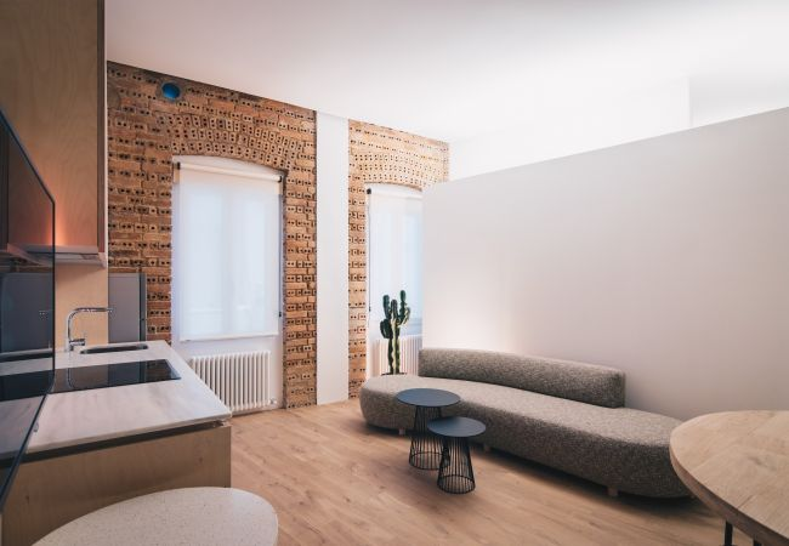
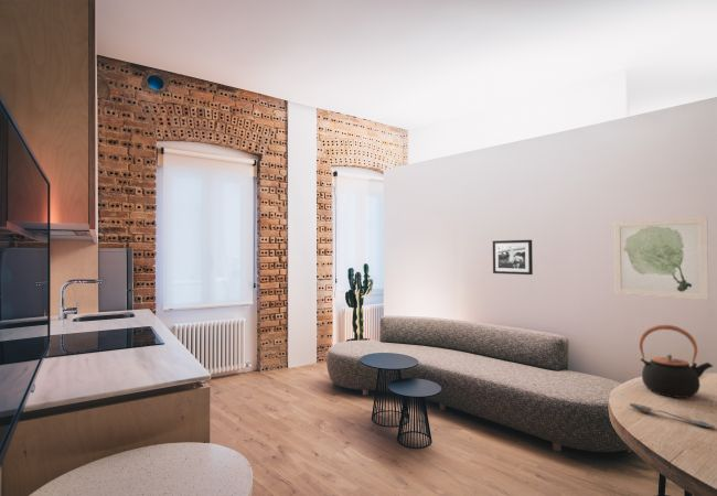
+ spoon (670, 413)
+ picture frame (512, 257)
+ teapot (674, 358)
+ wall art (657, 258)
